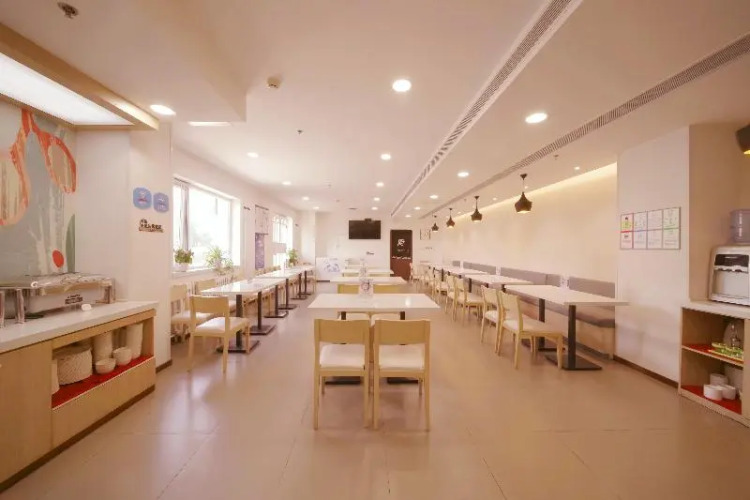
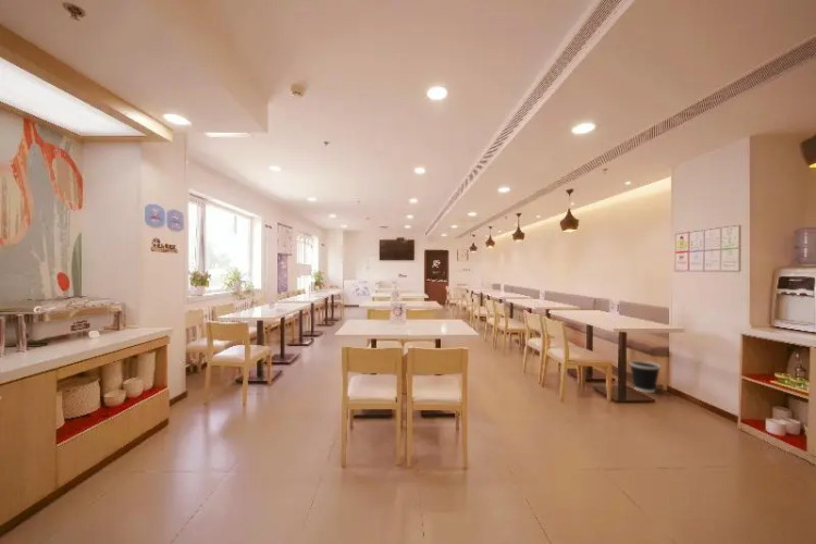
+ wastebasket (644, 376)
